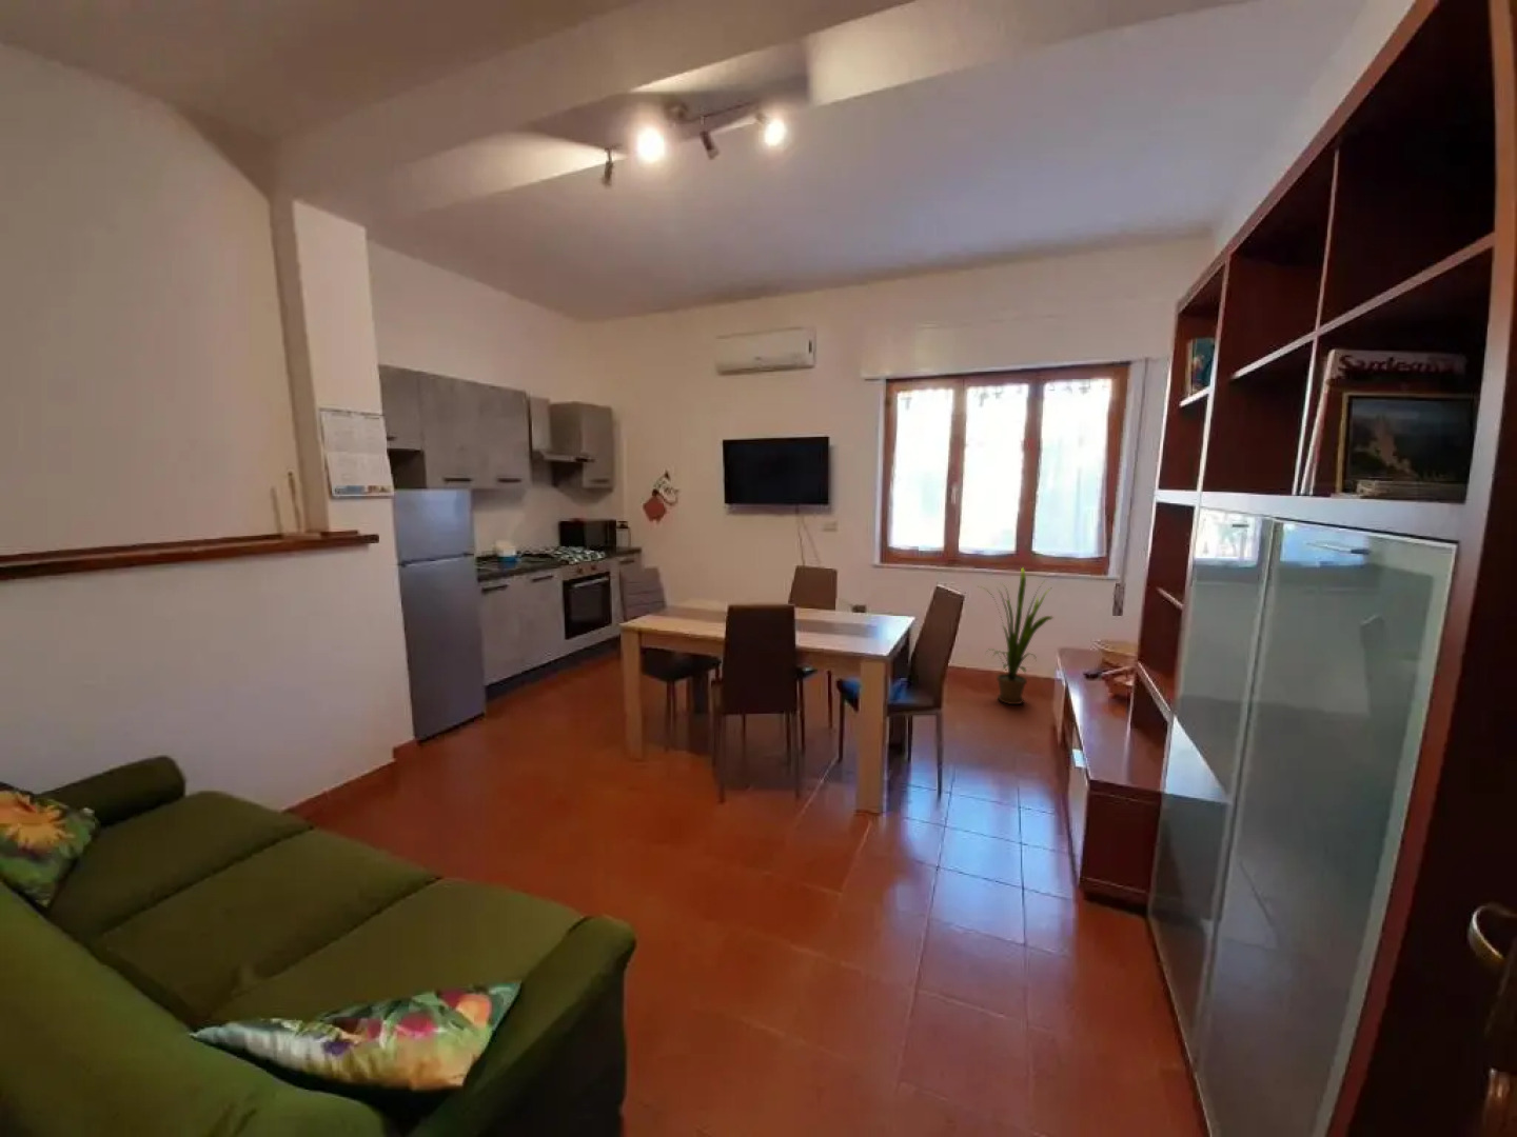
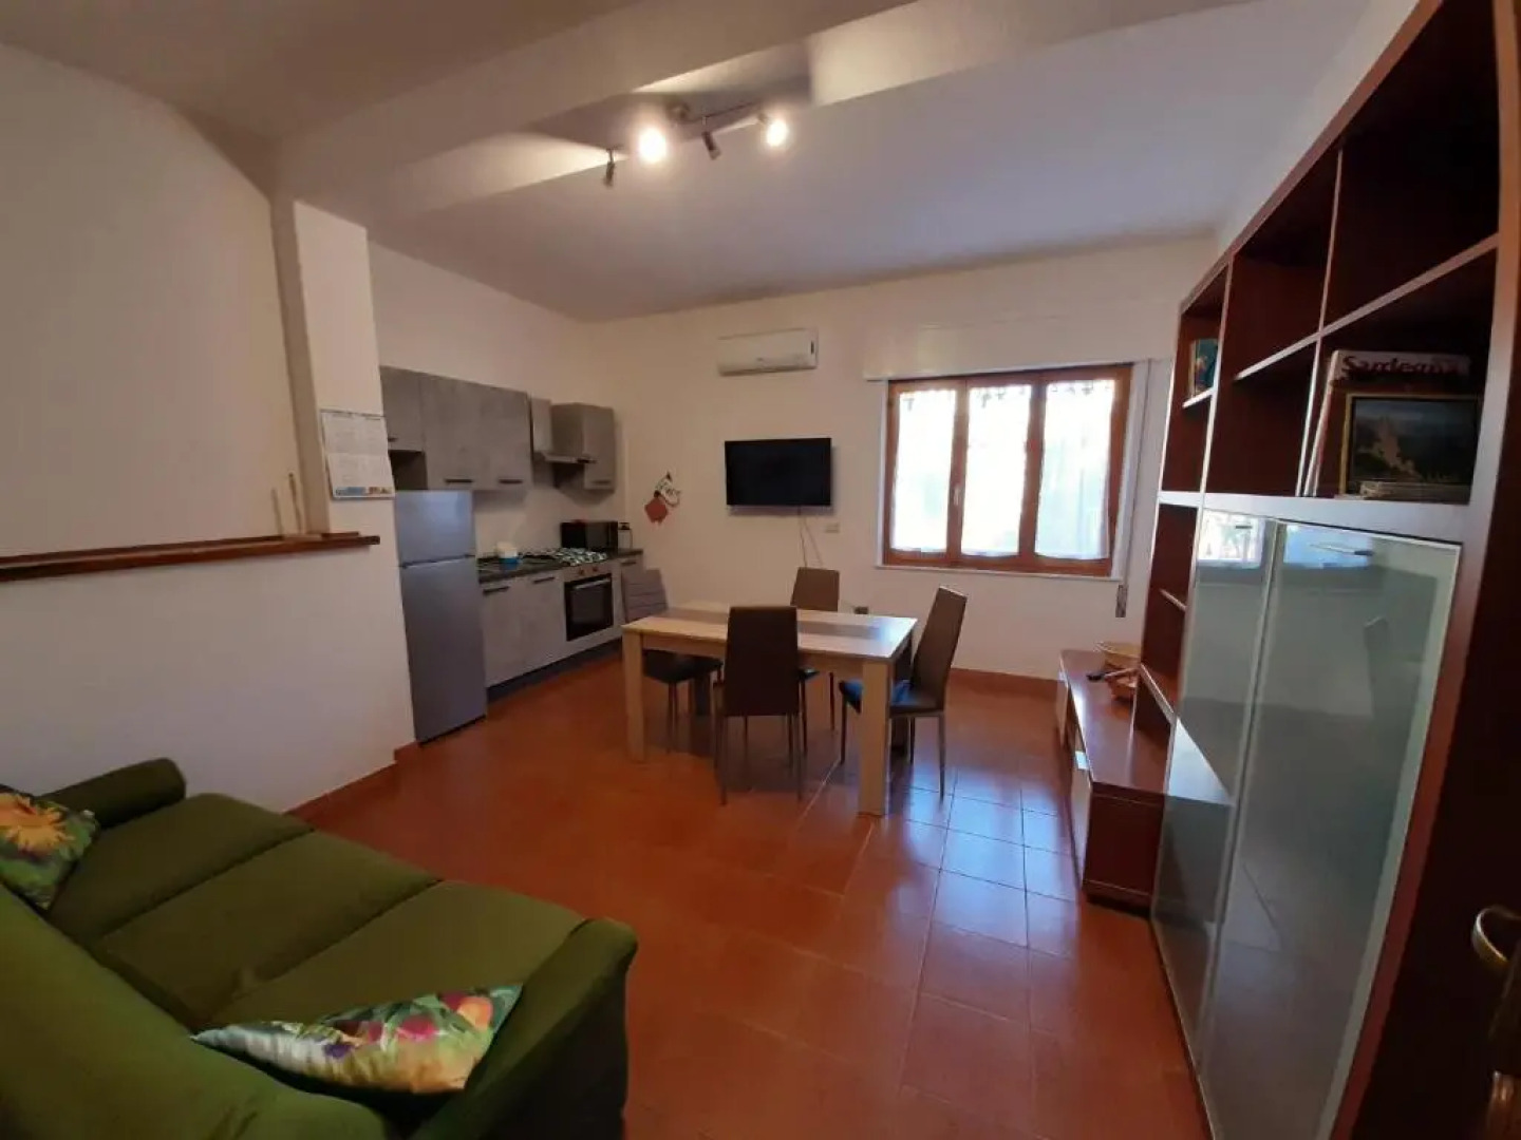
- house plant (1012, 635)
